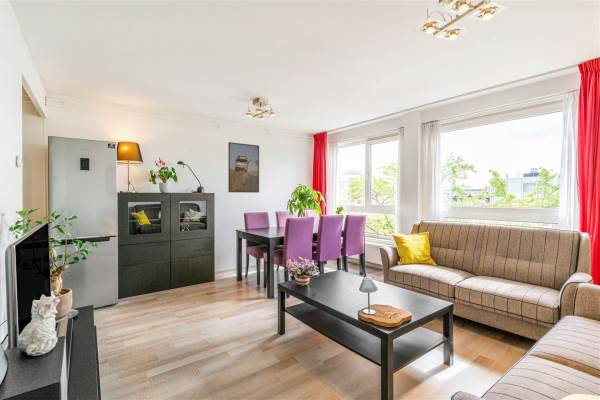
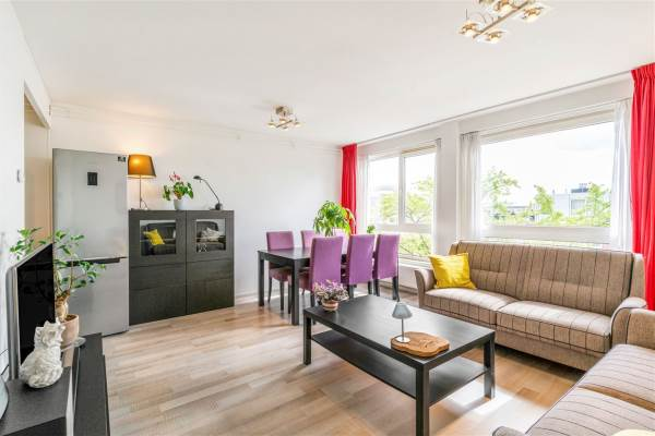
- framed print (244, 168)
